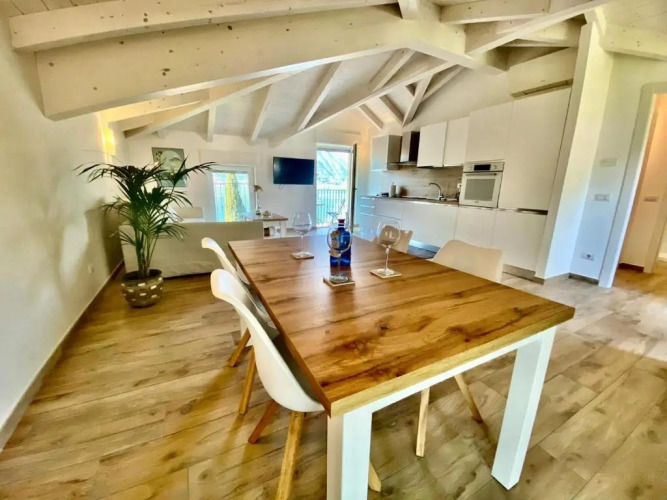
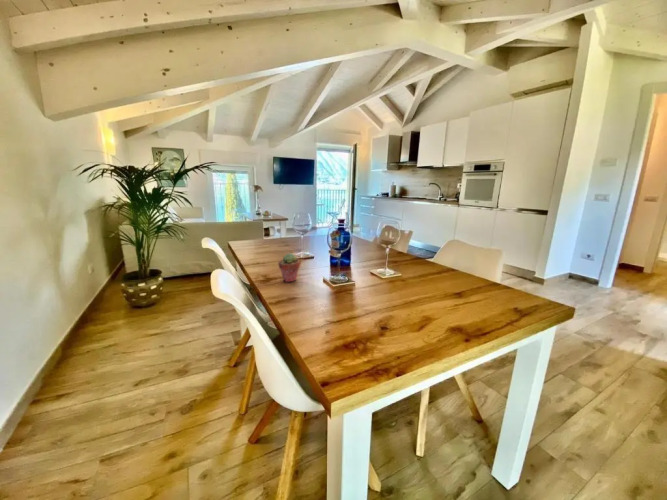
+ potted succulent (289, 266)
